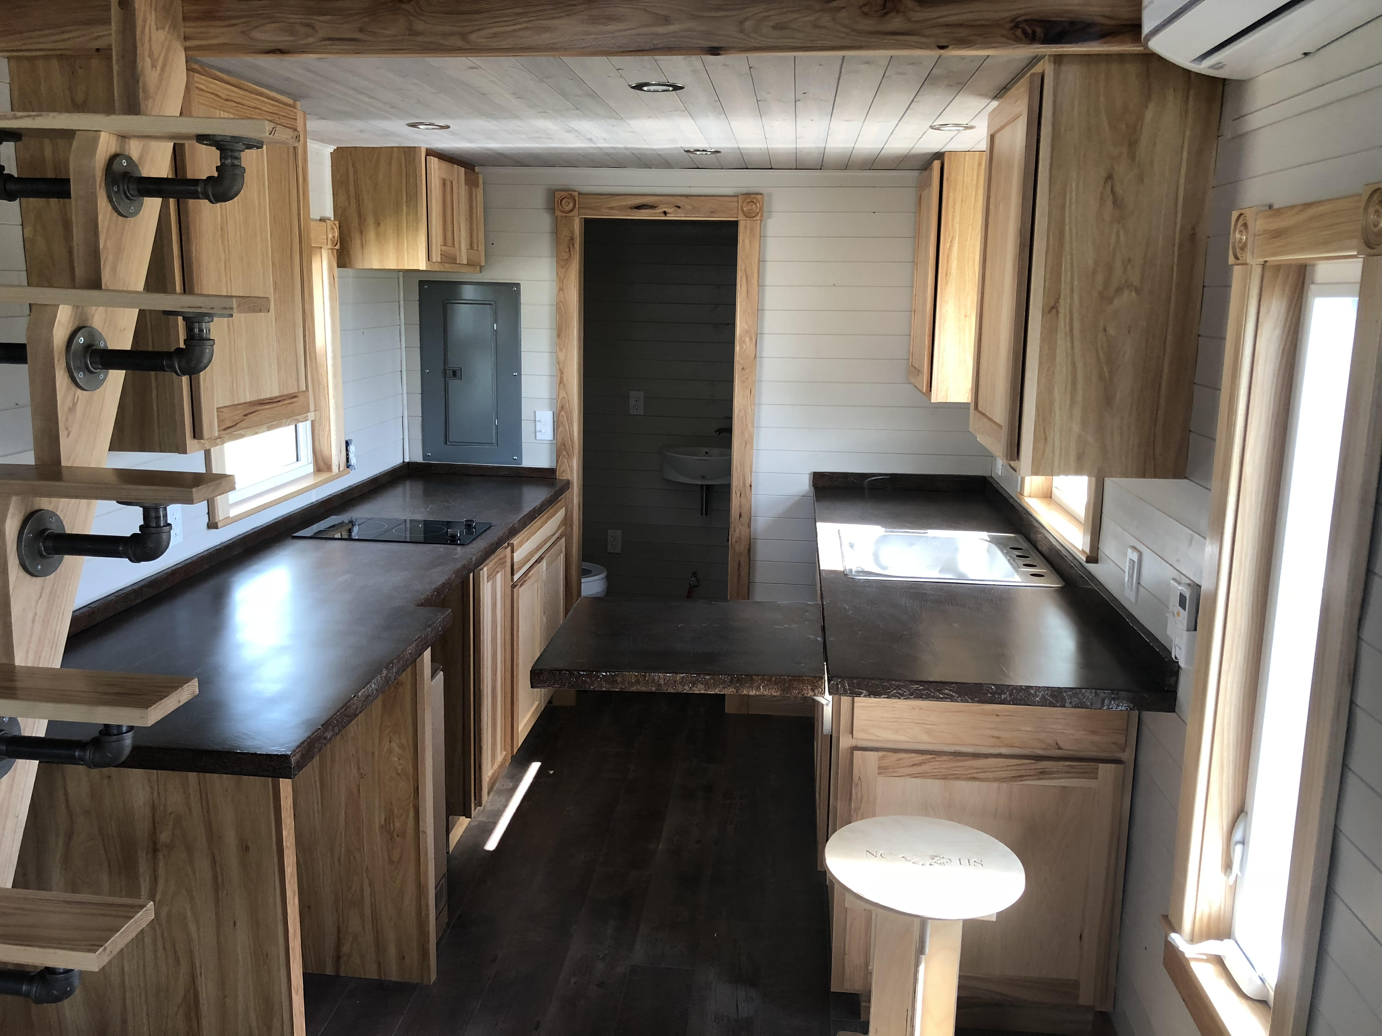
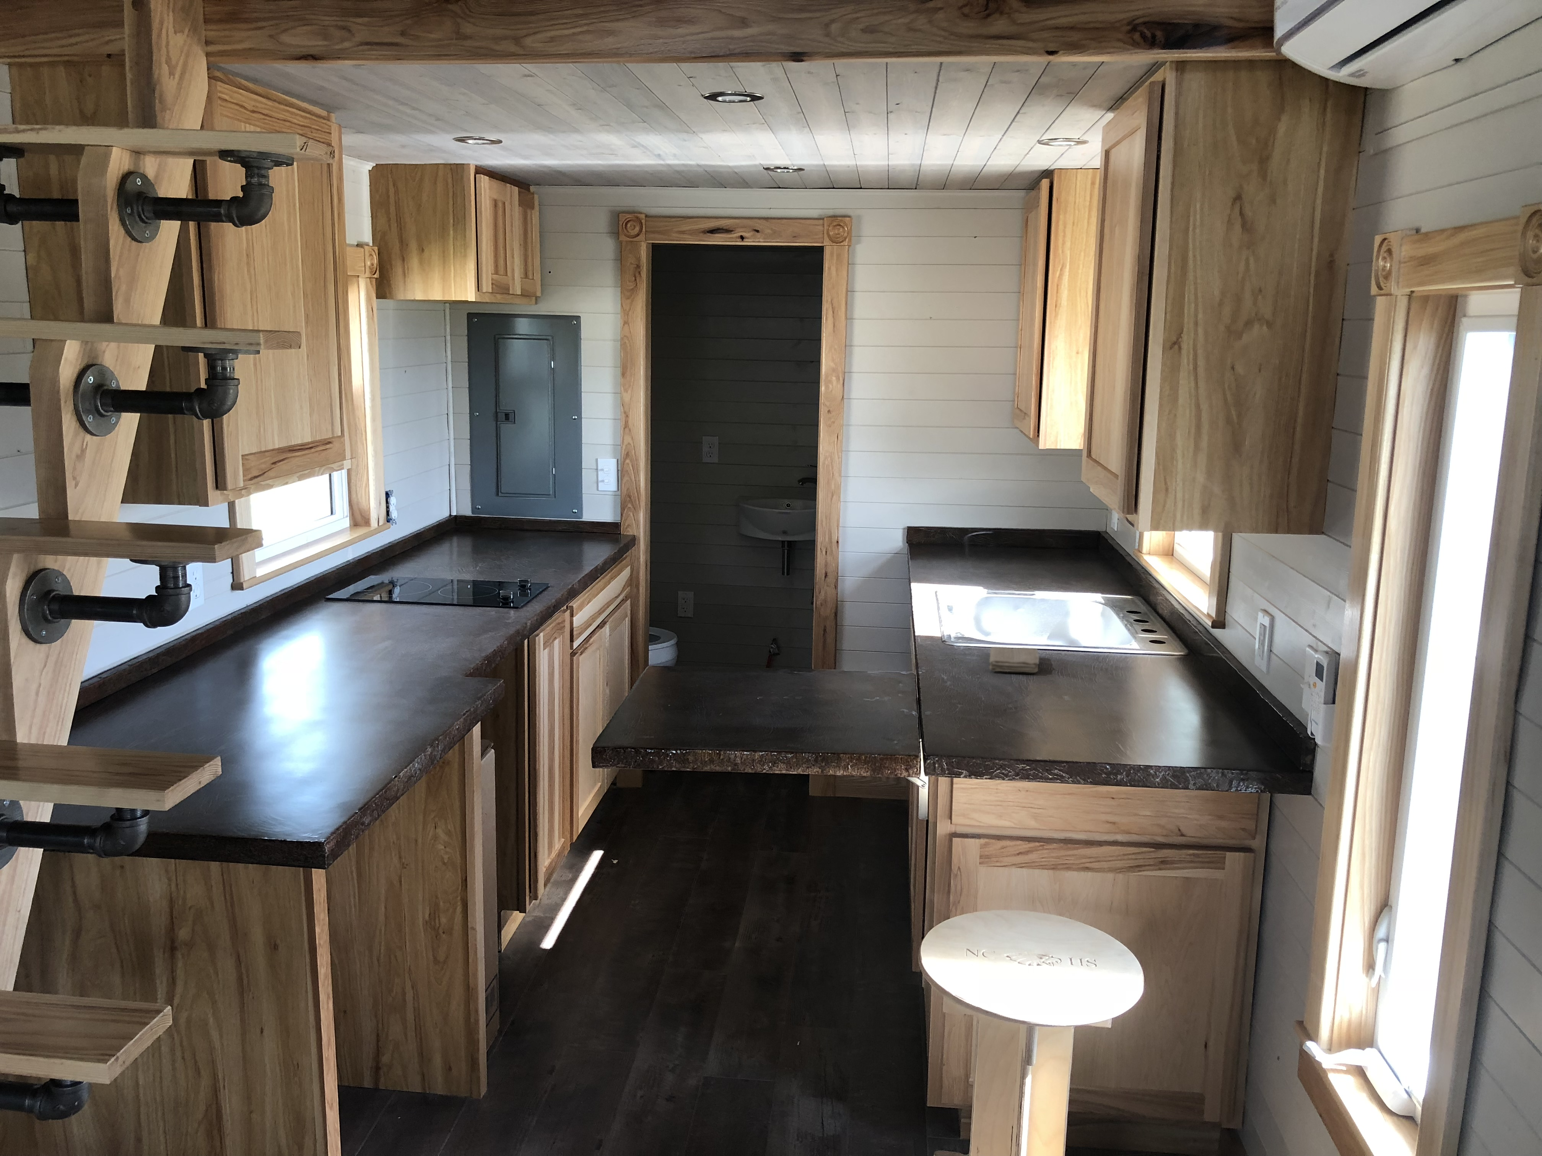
+ washcloth (1014, 658)
